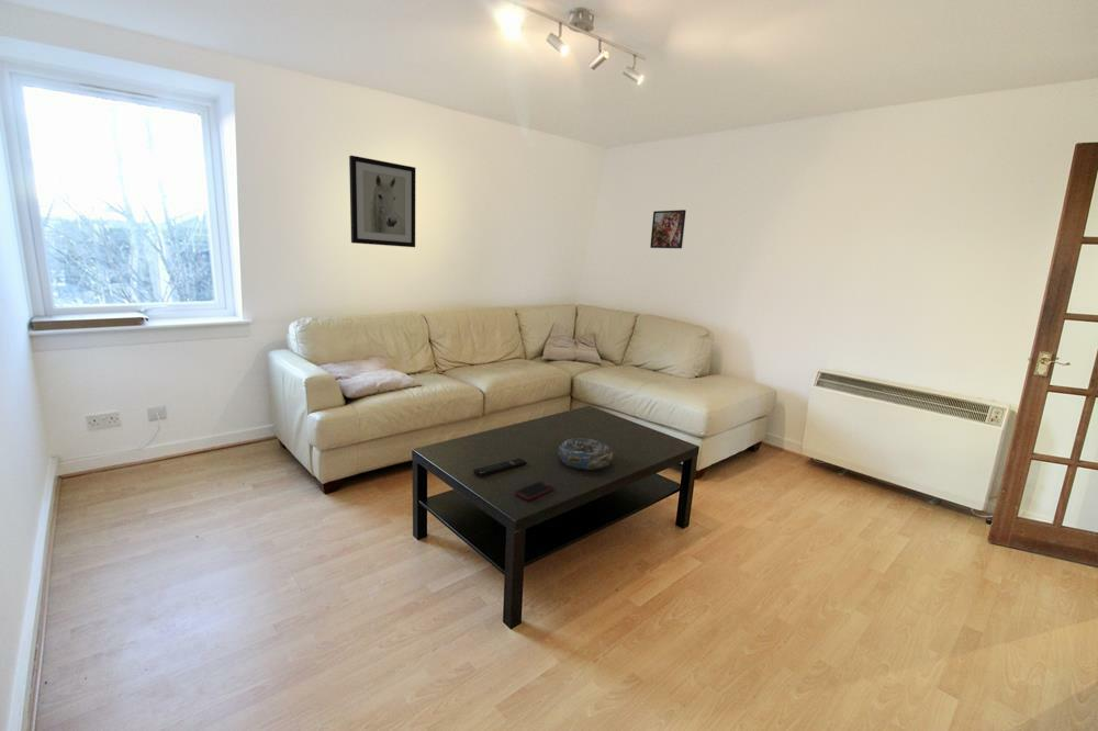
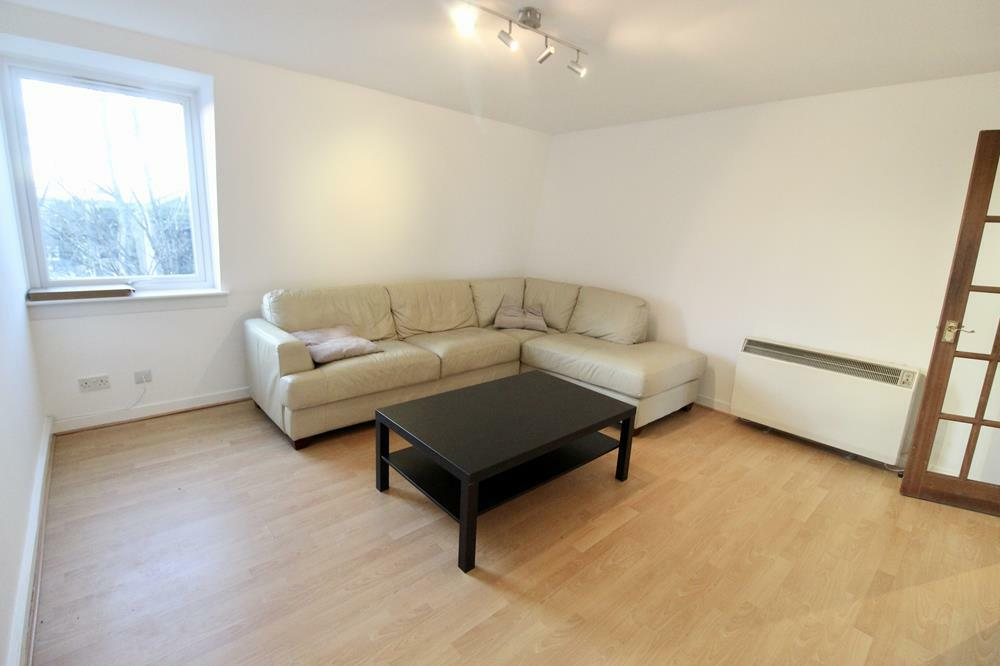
- remote control (500, 466)
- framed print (666, 229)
- wall art (383, 204)
- decorative bowl (585, 453)
- cell phone (534, 491)
